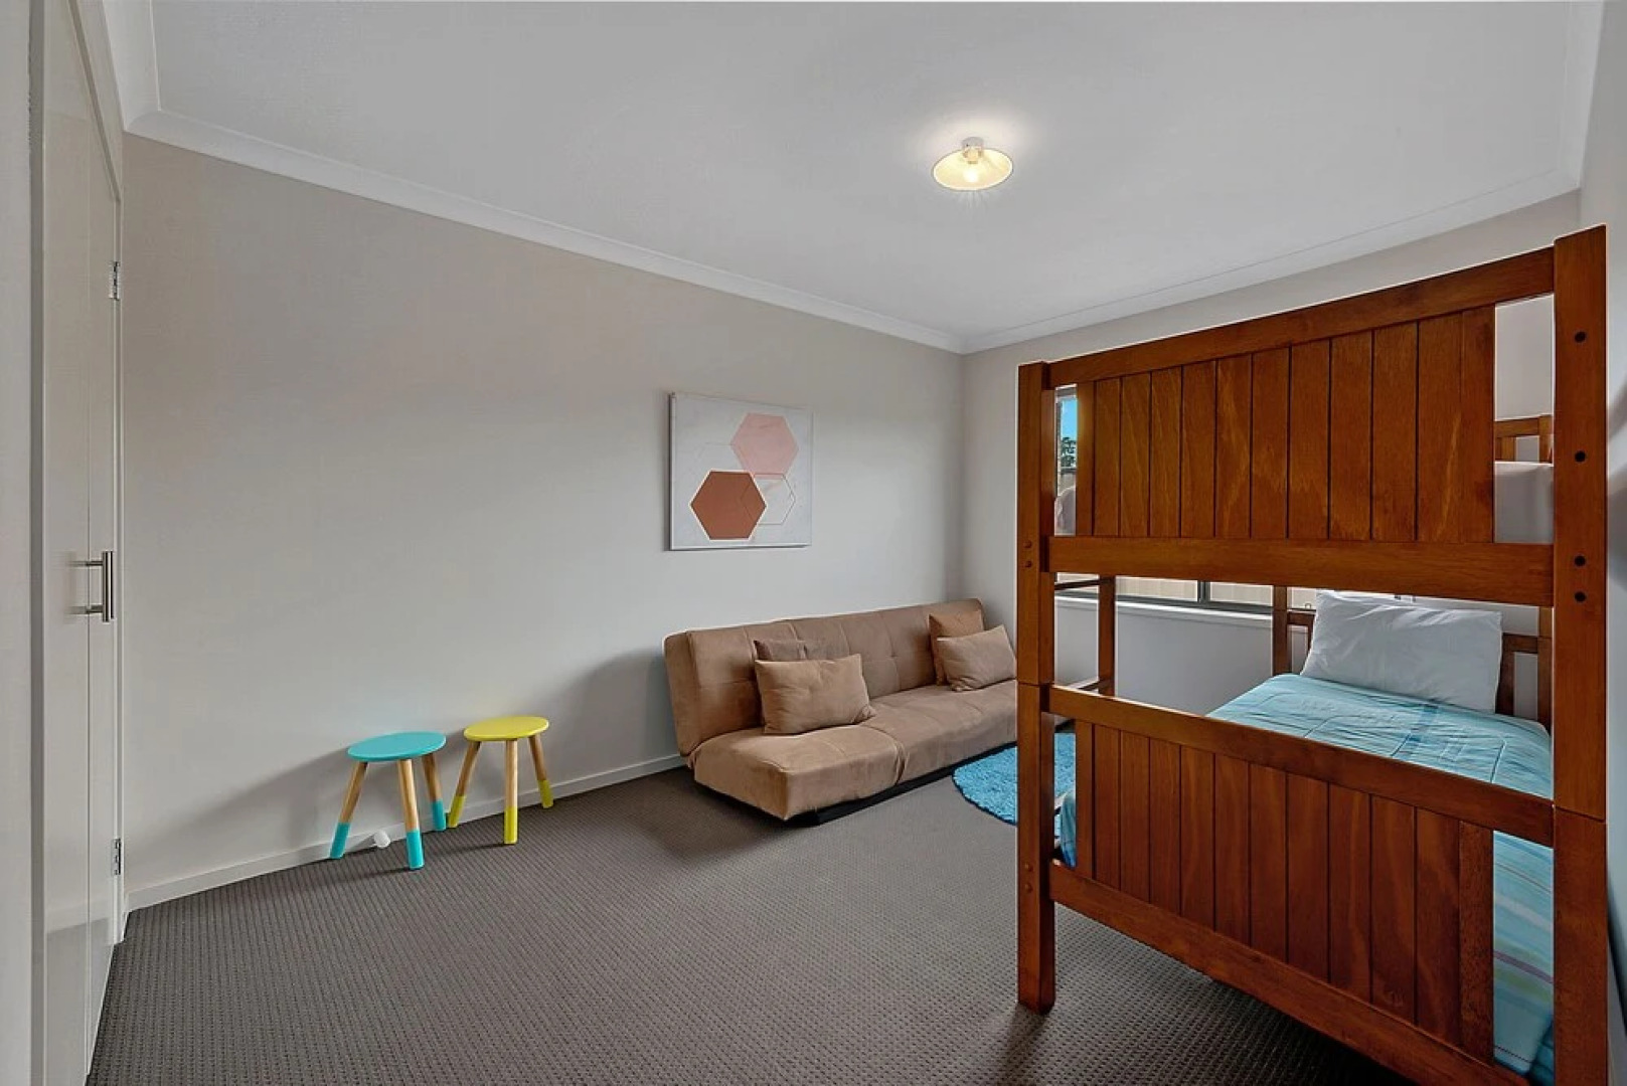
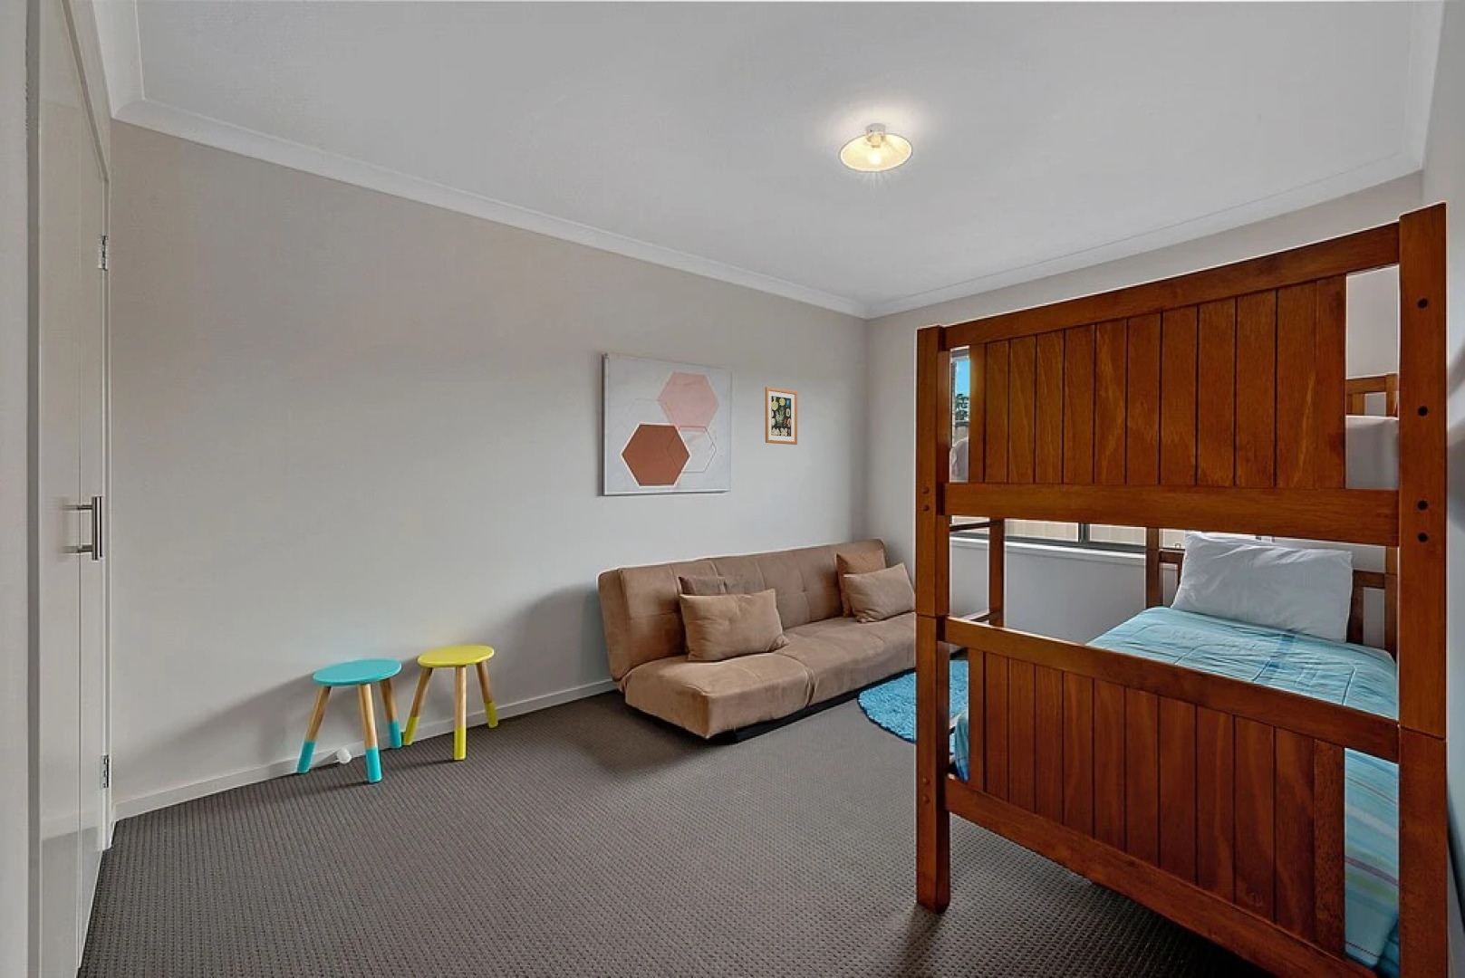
+ wall art (781, 416)
